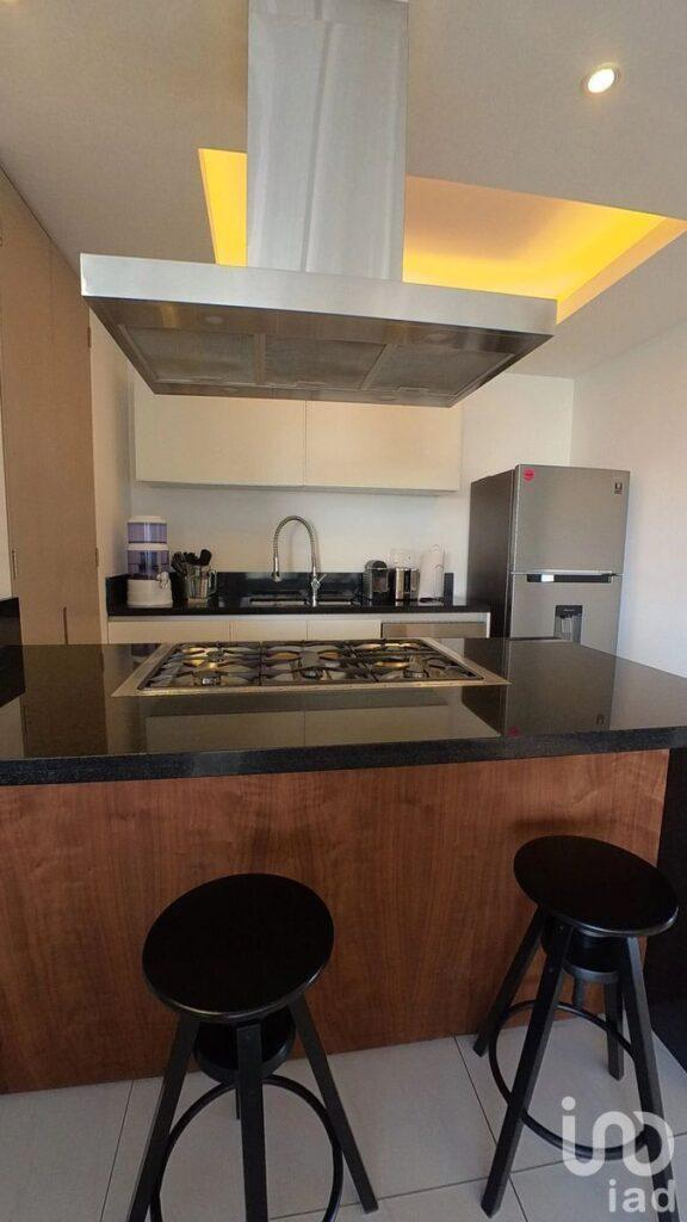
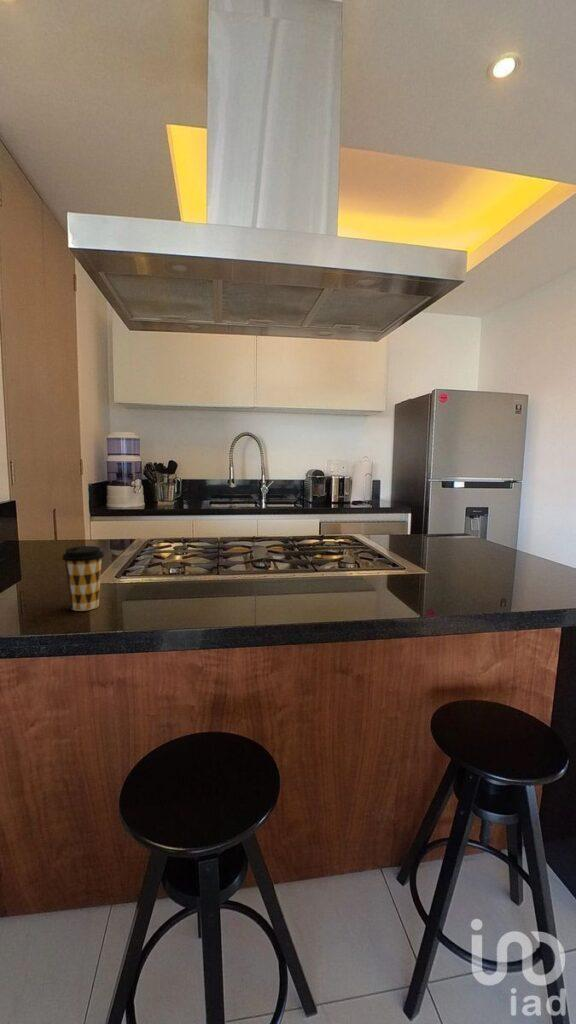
+ coffee cup (84, 578)
